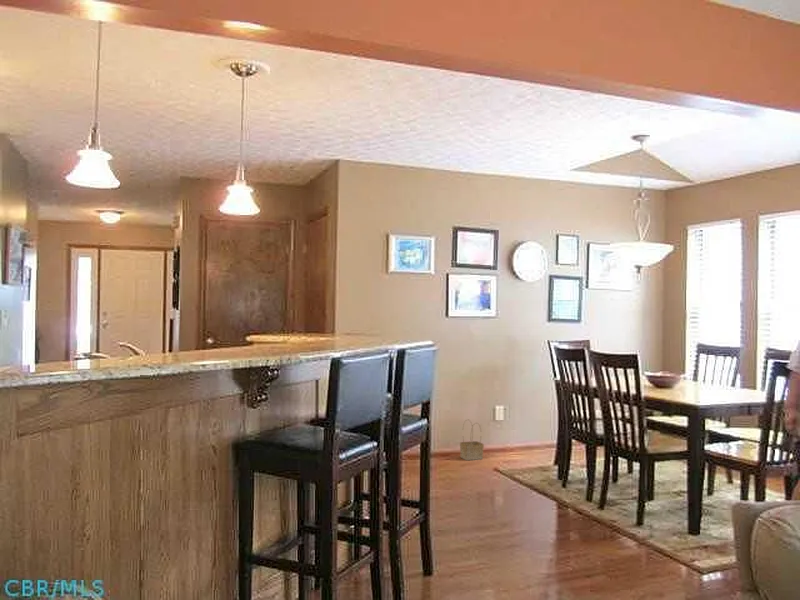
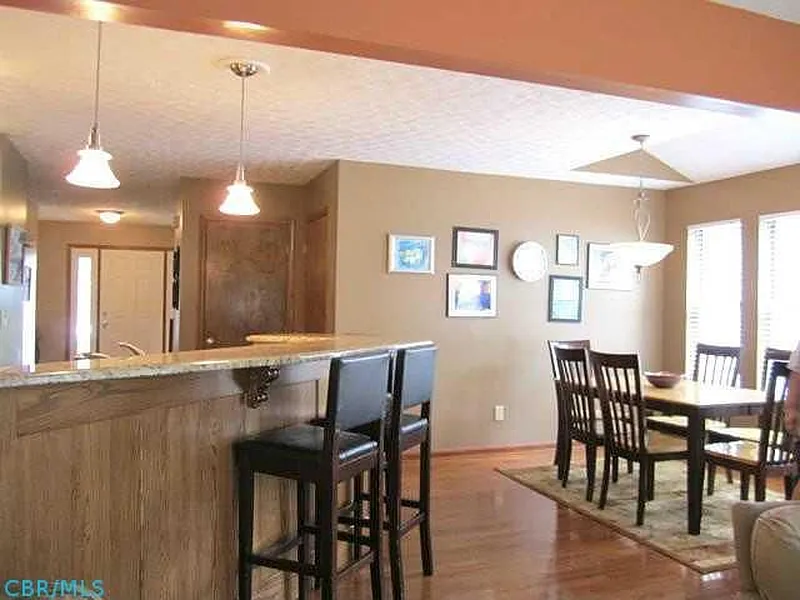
- basket (472, 438)
